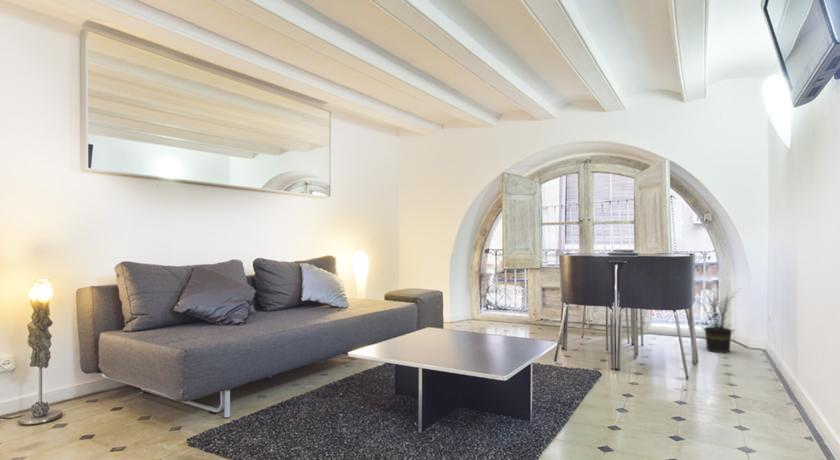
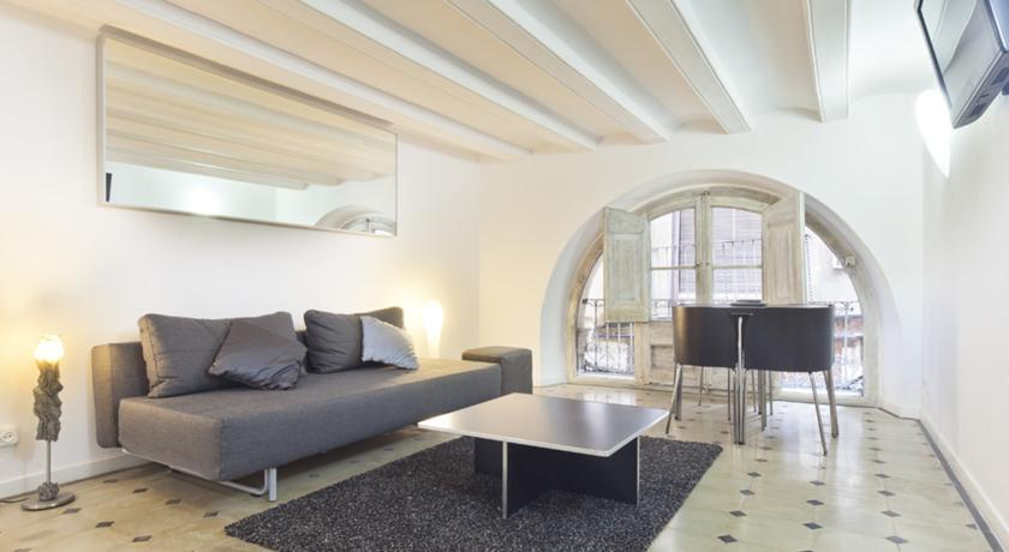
- potted plant (716, 317)
